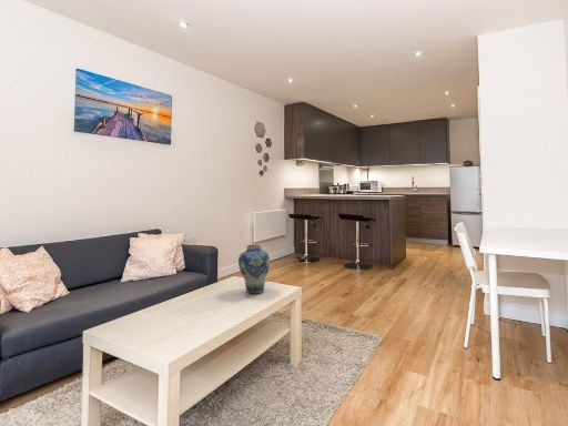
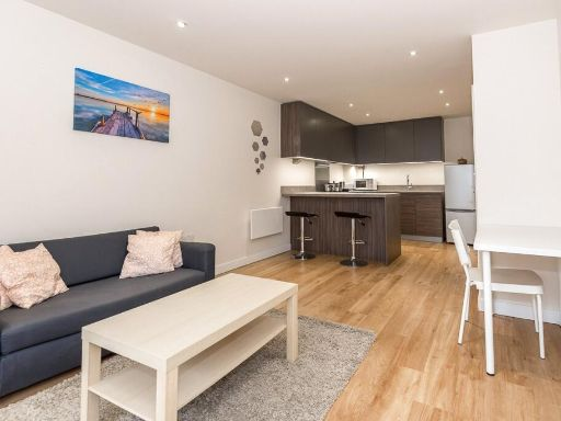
- vase (254, 268)
